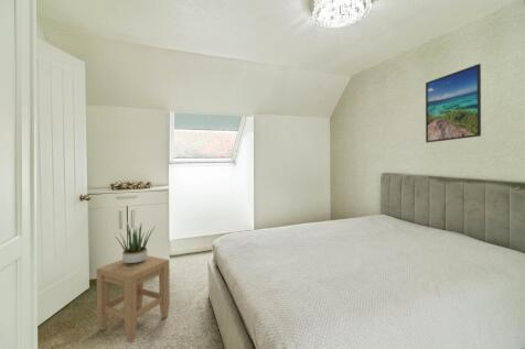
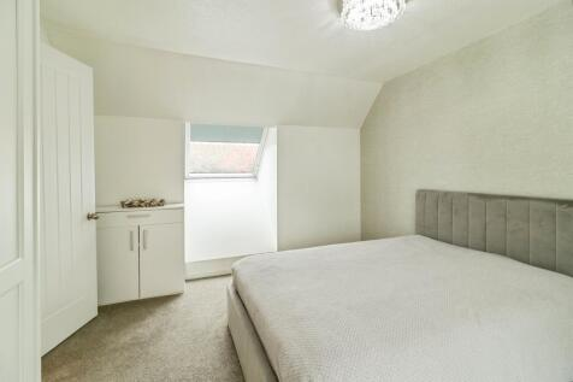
- potted plant (135, 242)
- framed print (450, 107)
- stool (135, 293)
